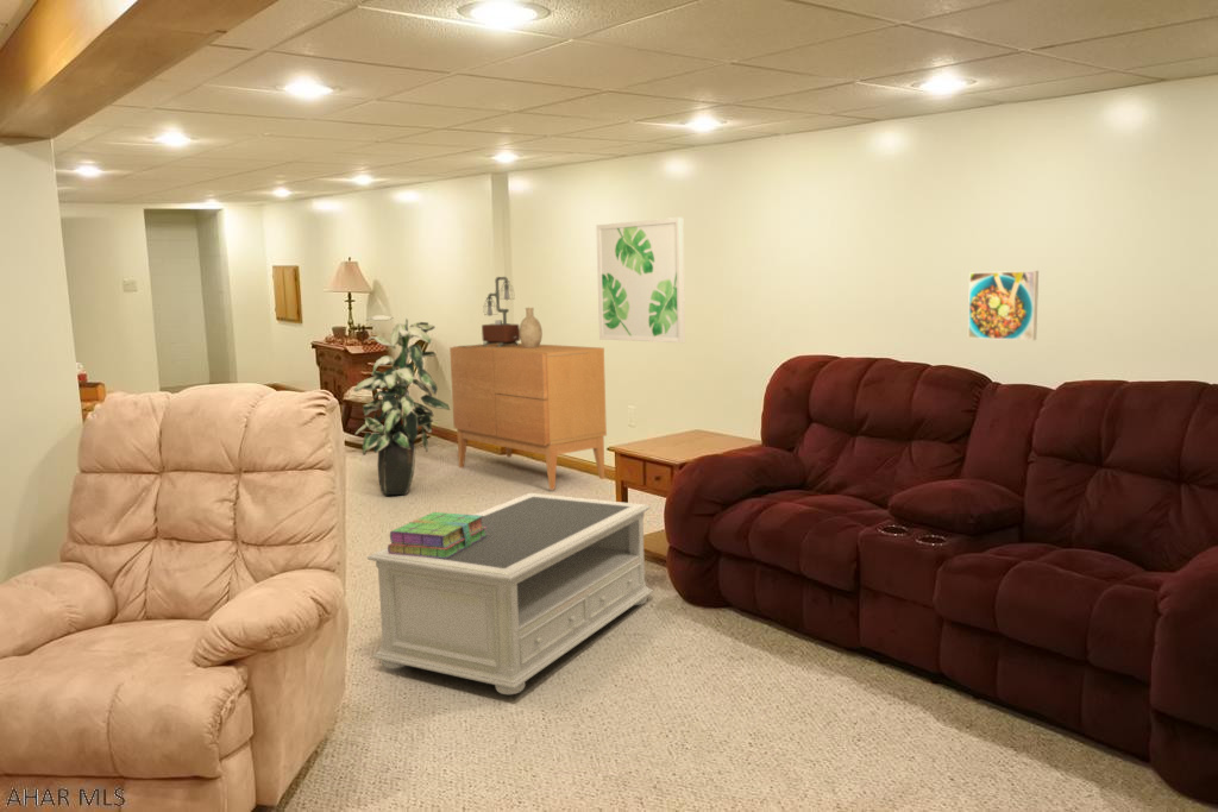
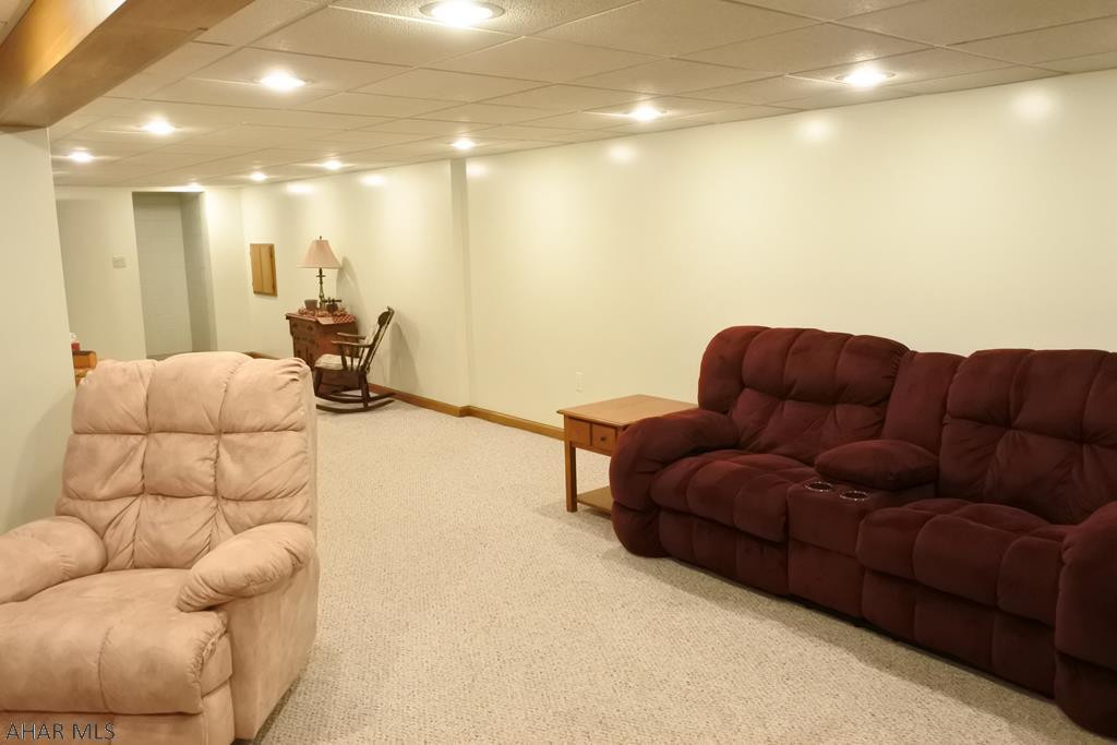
- stack of books (438, 533)
- wall art (639, 281)
- coffee table (522, 579)
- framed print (1002, 306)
- table lamp (488, 311)
- sideboard (526, 410)
- indoor plant (396, 404)
- decorative vase (529, 327)
